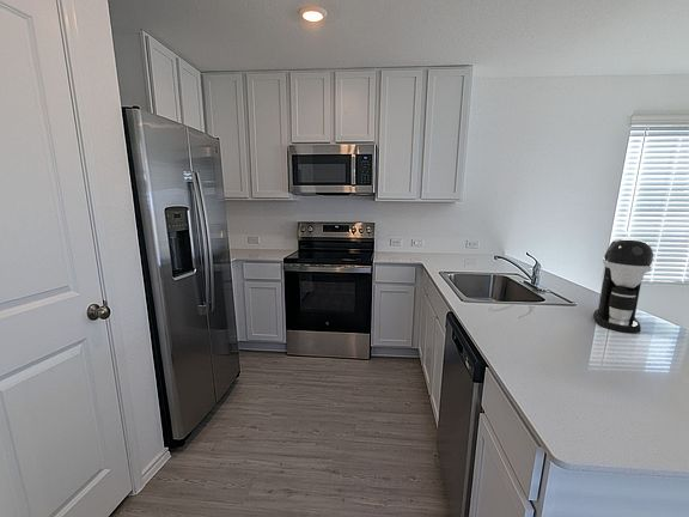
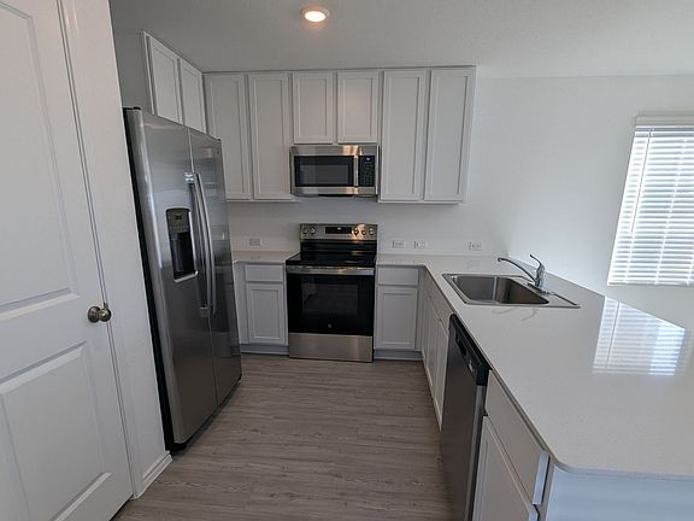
- coffee maker (622, 281)
